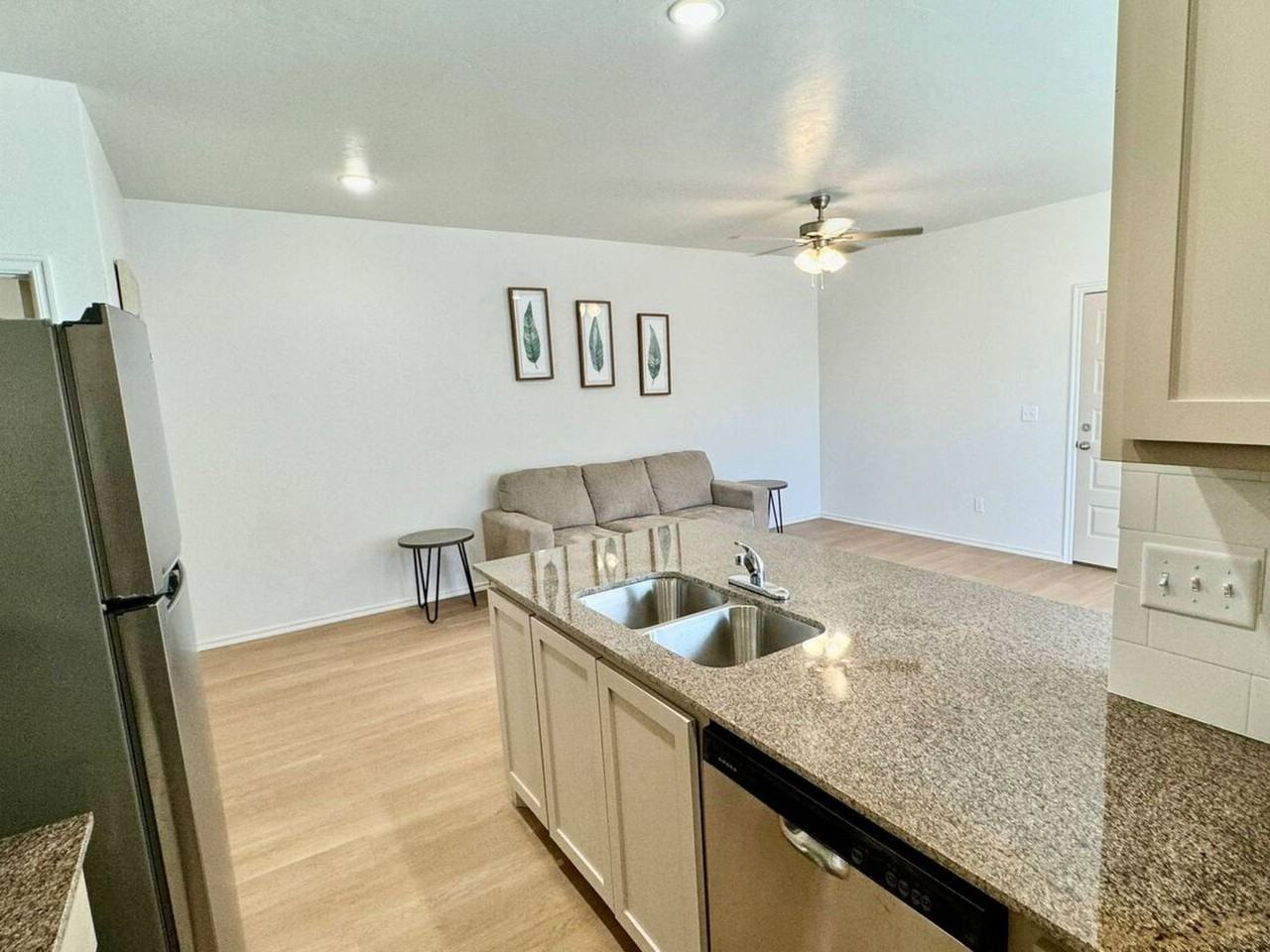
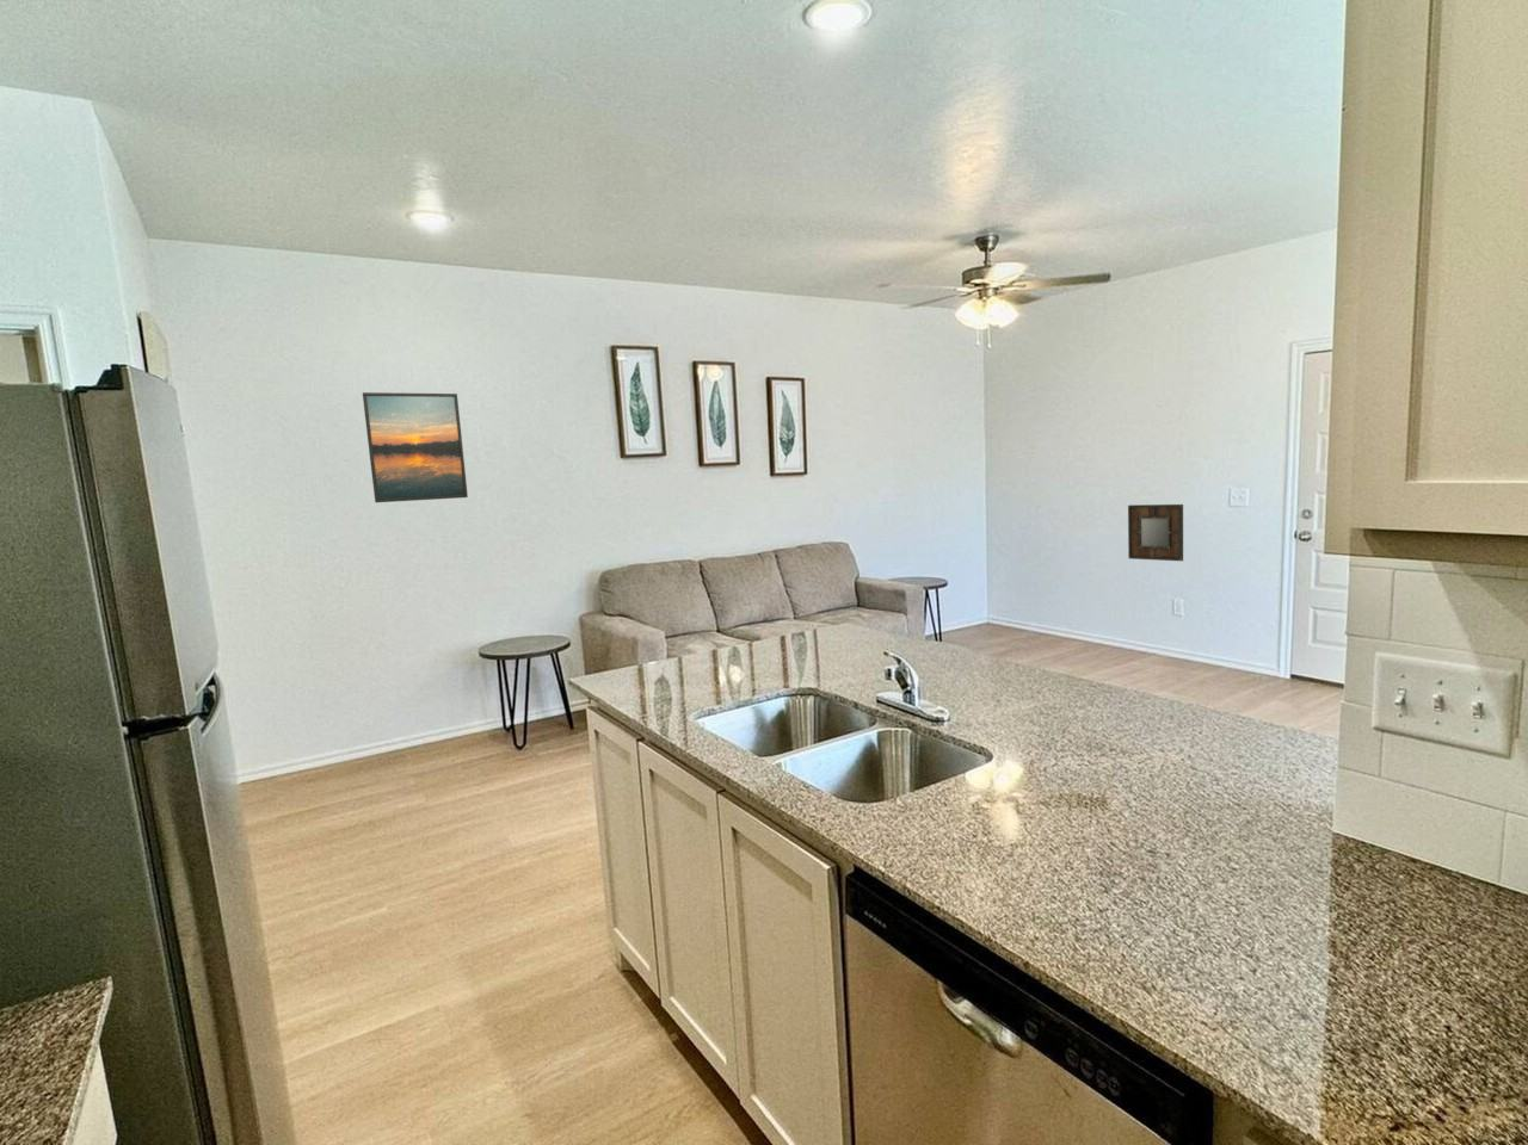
+ home mirror (1154, 532)
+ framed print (416, 446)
